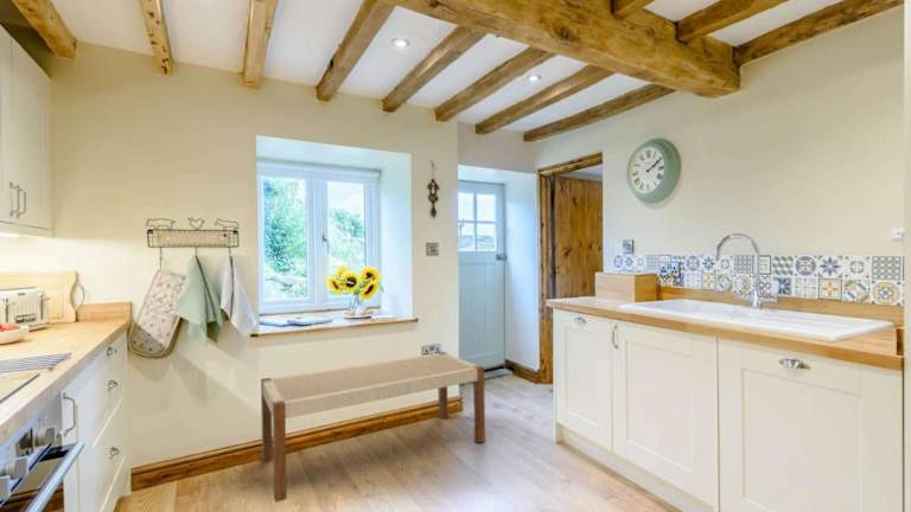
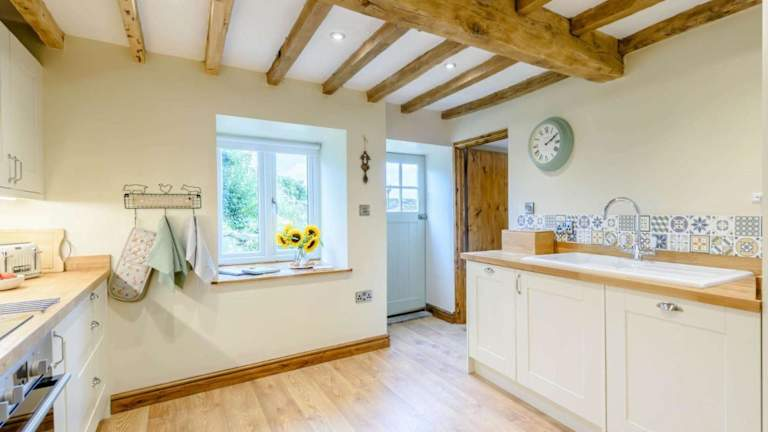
- bench (372, 401)
